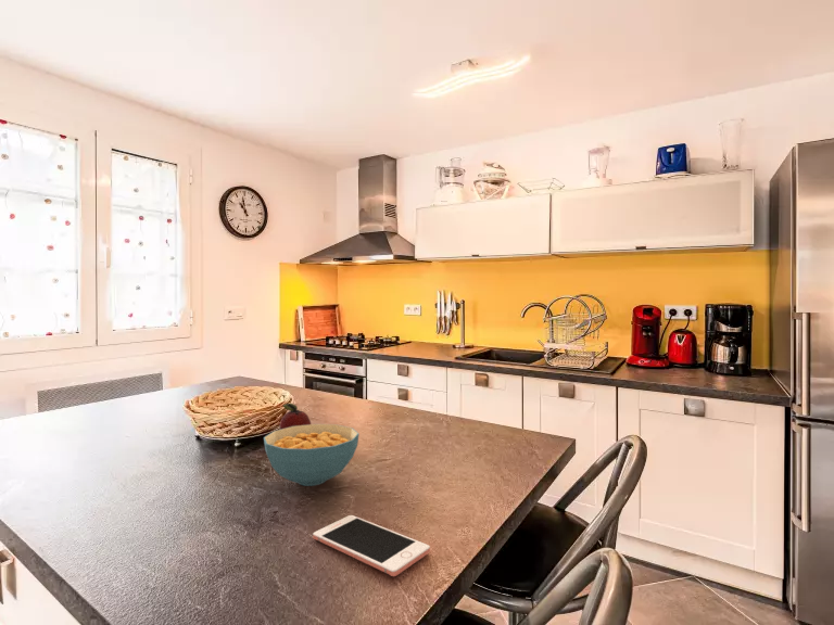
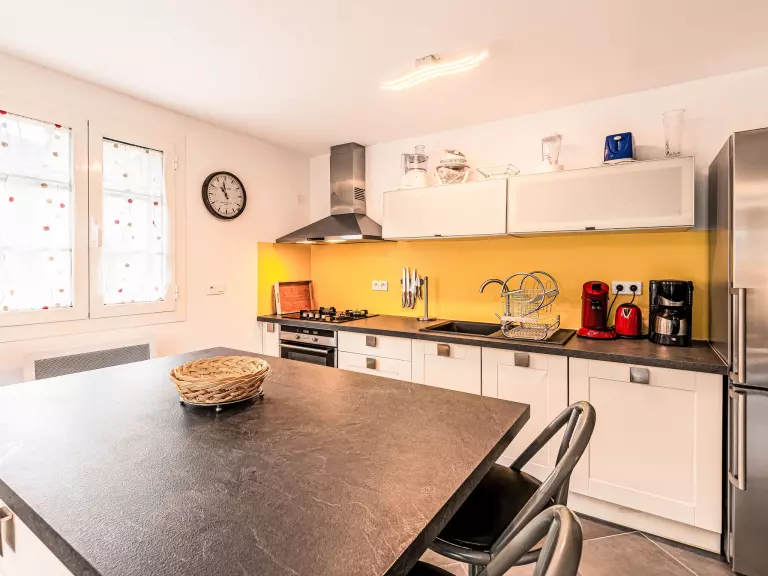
- cell phone (369, 541)
- fruit (294, 422)
- cereal bowl (312, 458)
